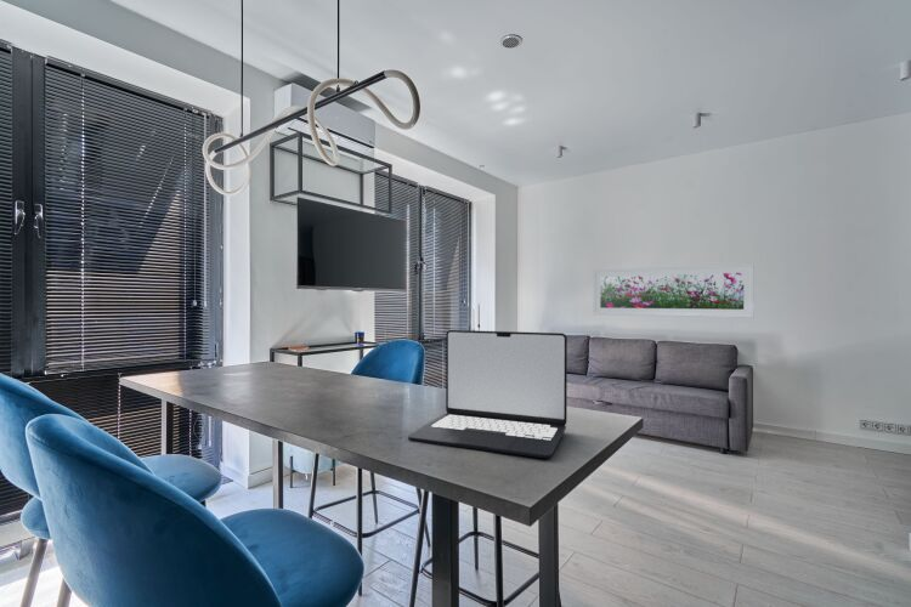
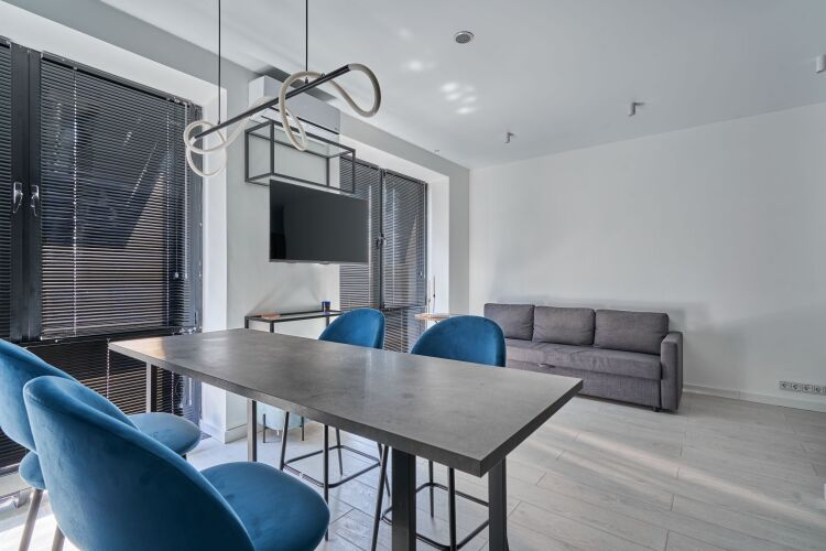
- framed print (666, 291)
- laptop (490, 384)
